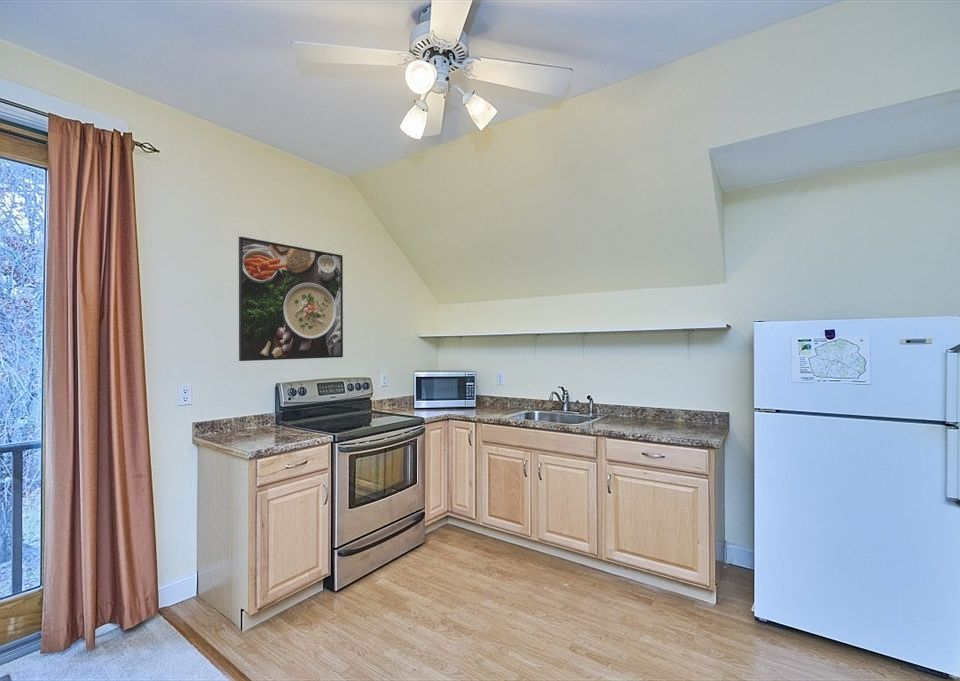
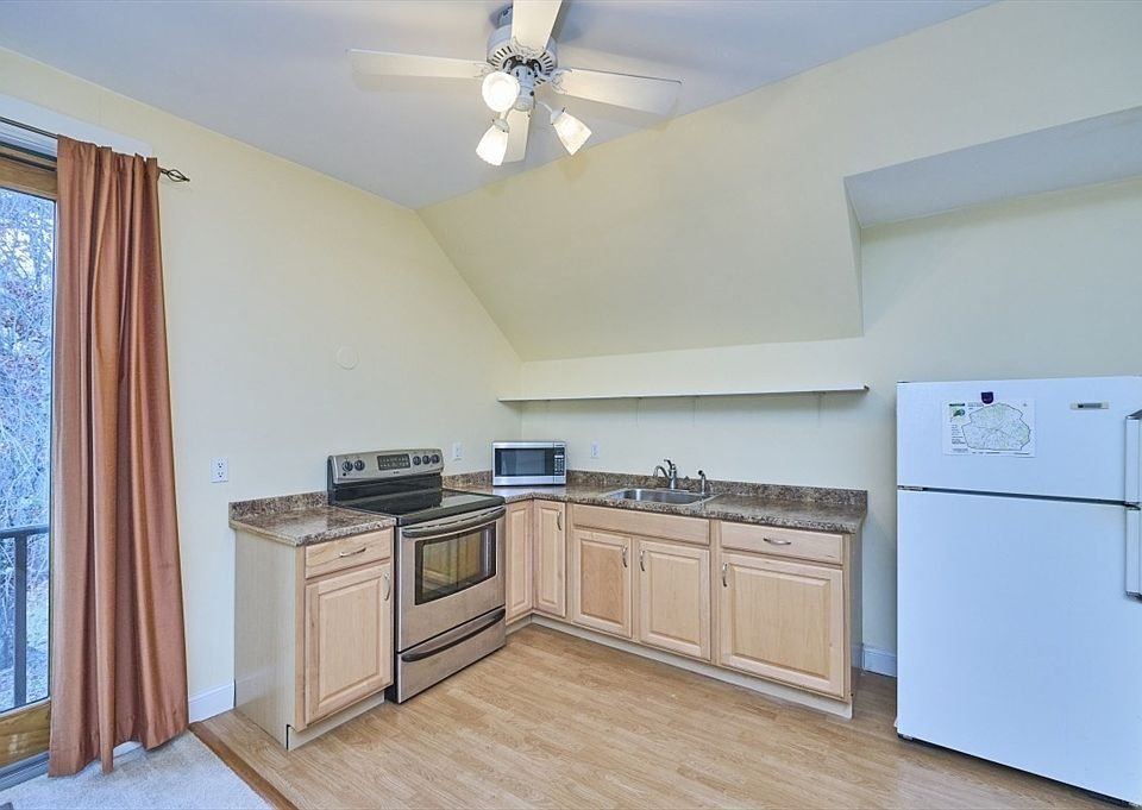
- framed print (295, 302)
